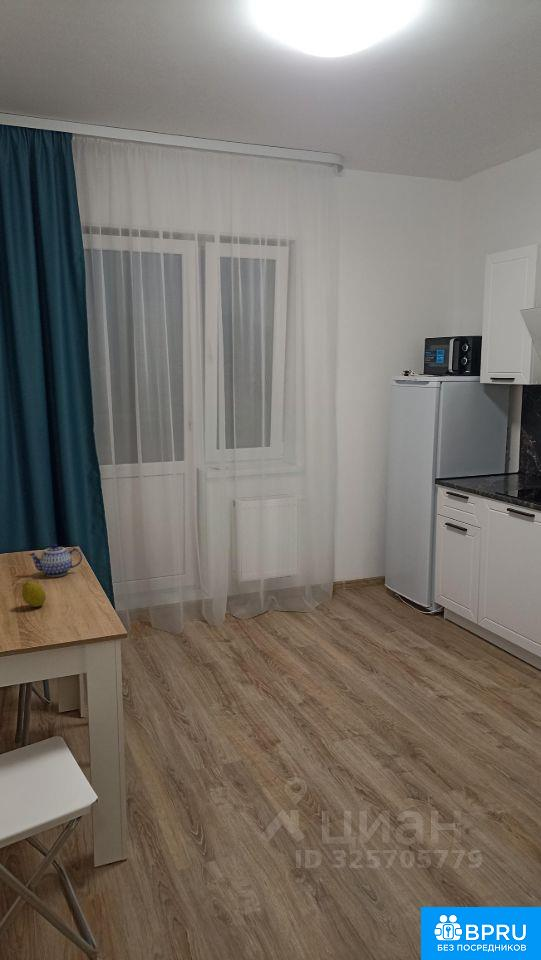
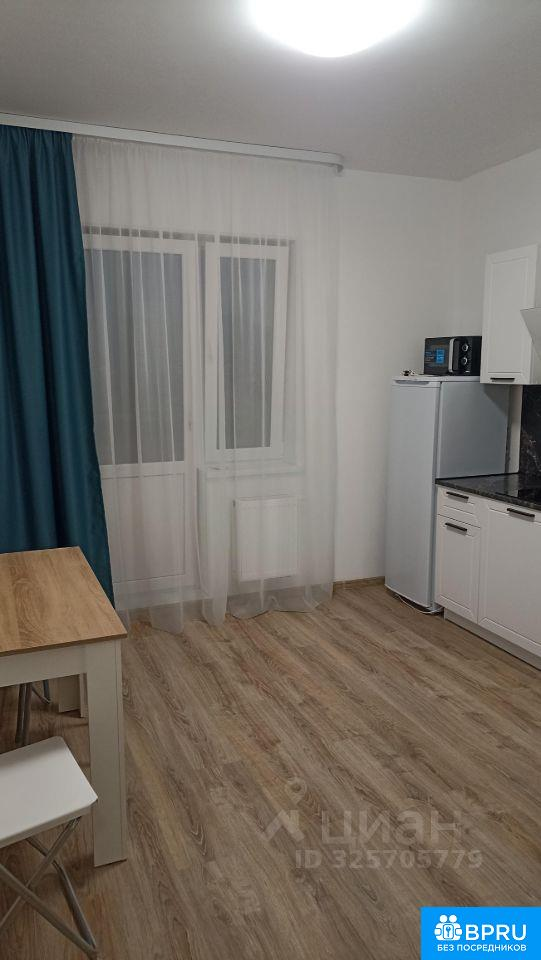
- fruit (33, 593)
- teapot (55, 559)
